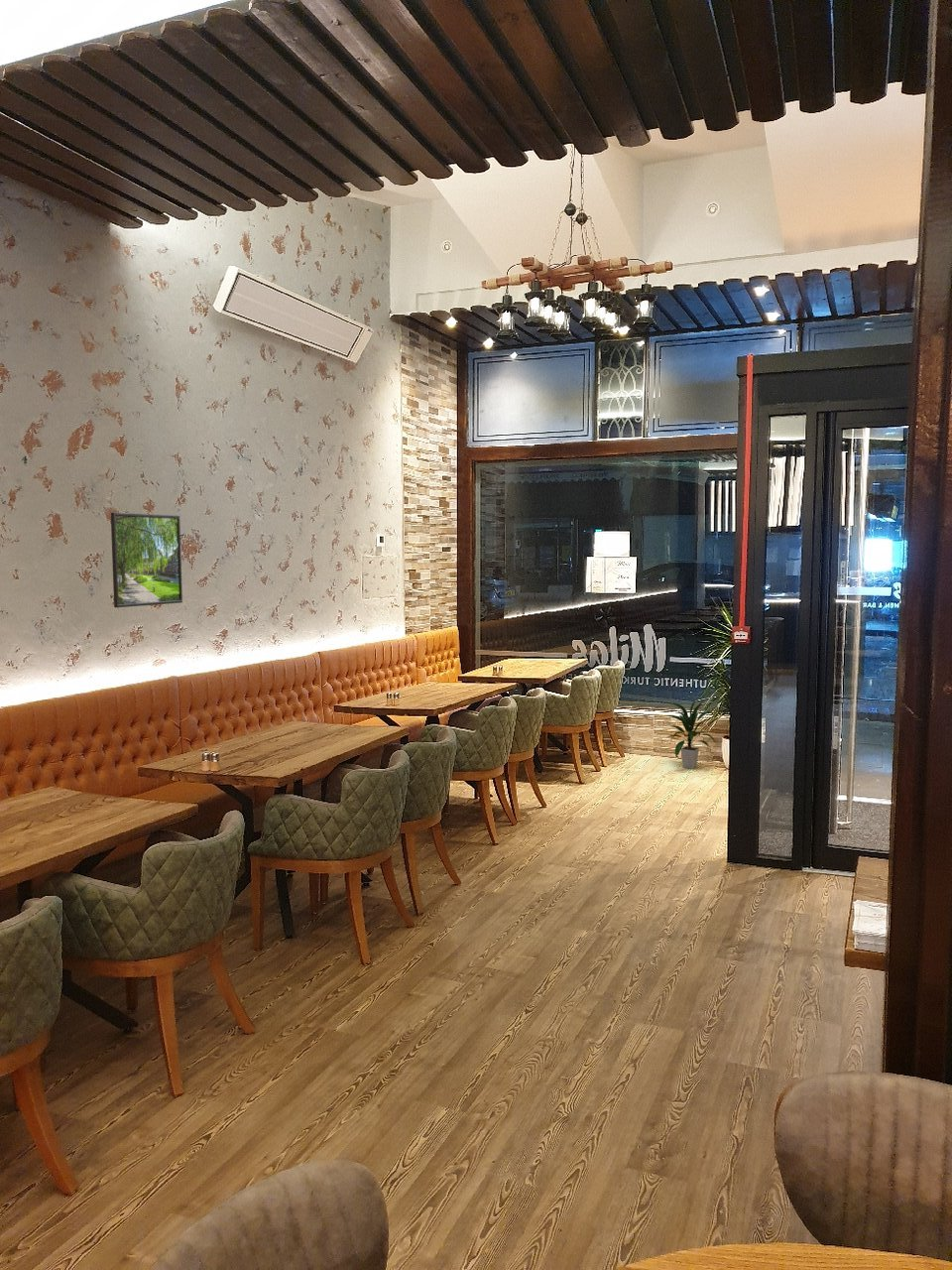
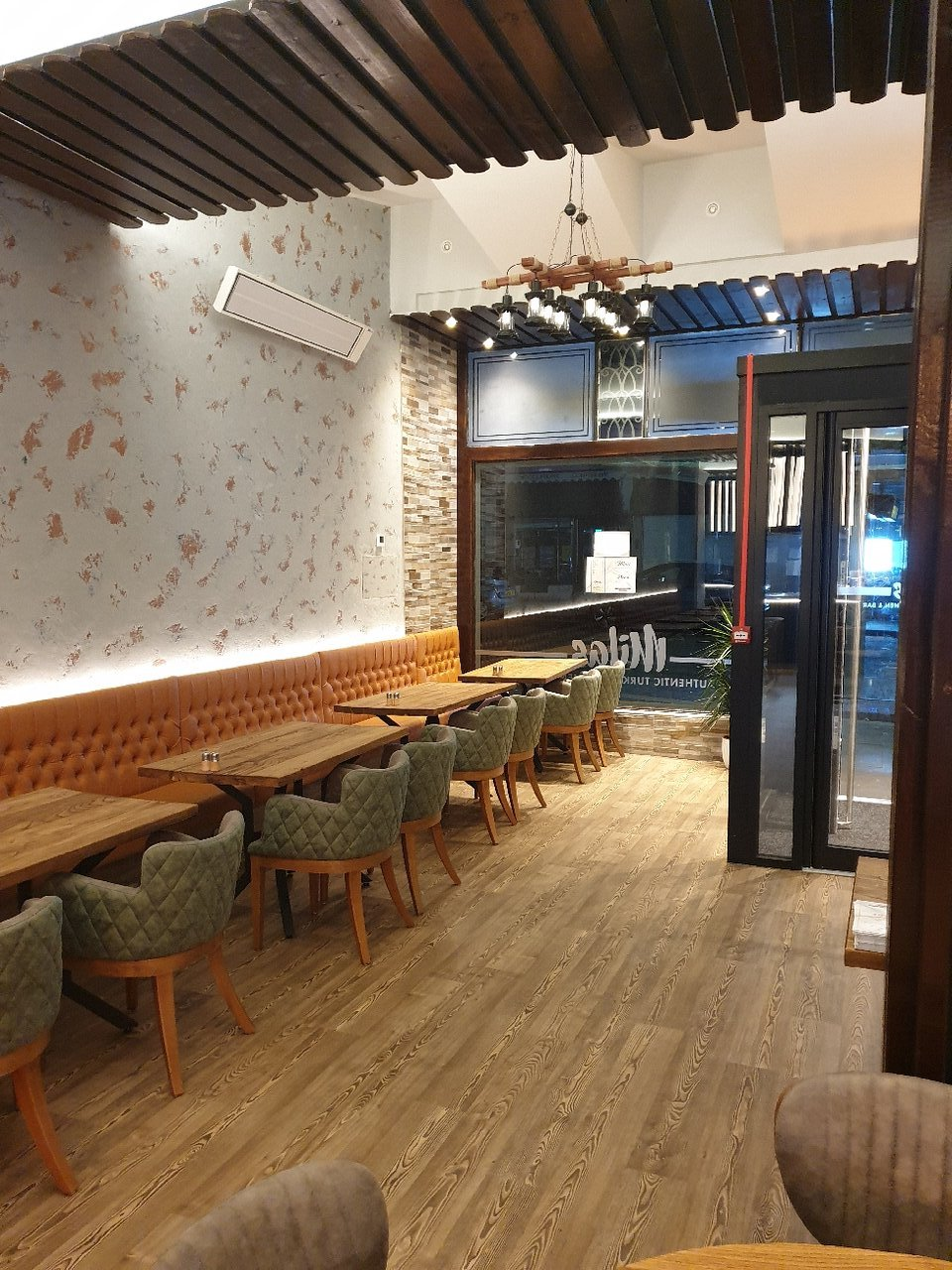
- indoor plant (688, 732)
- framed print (148, 560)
